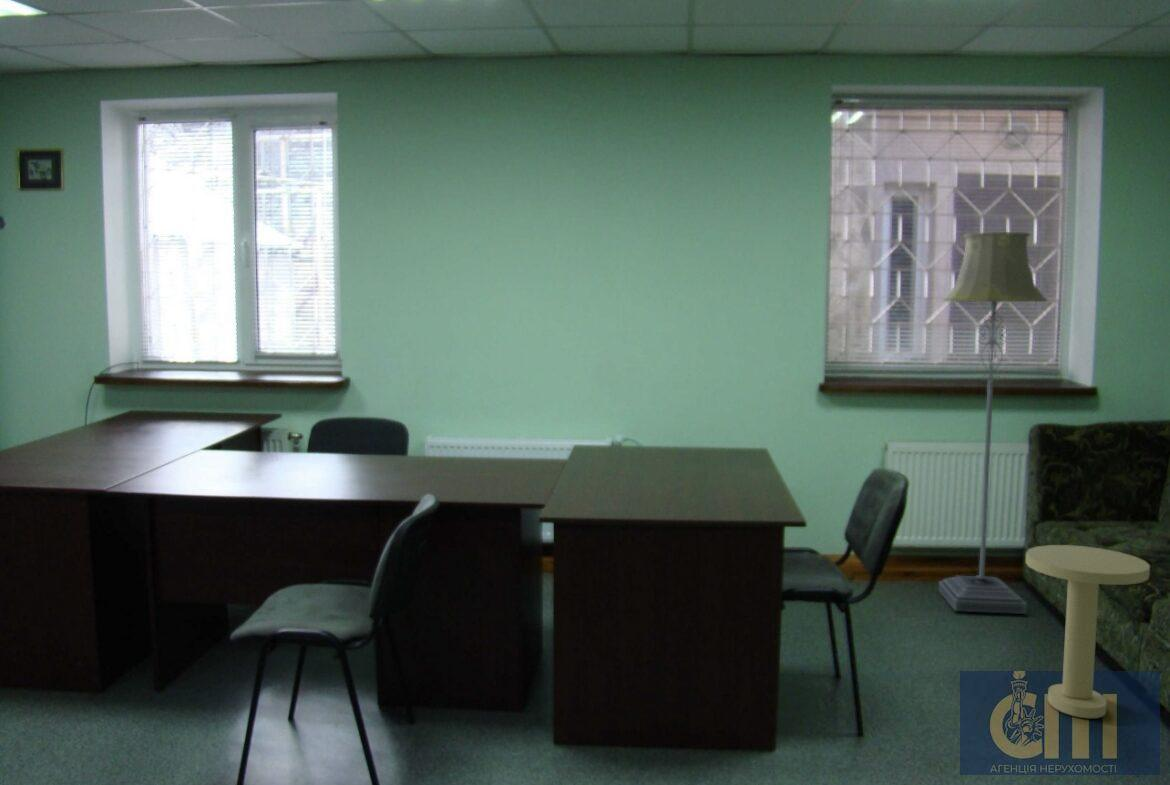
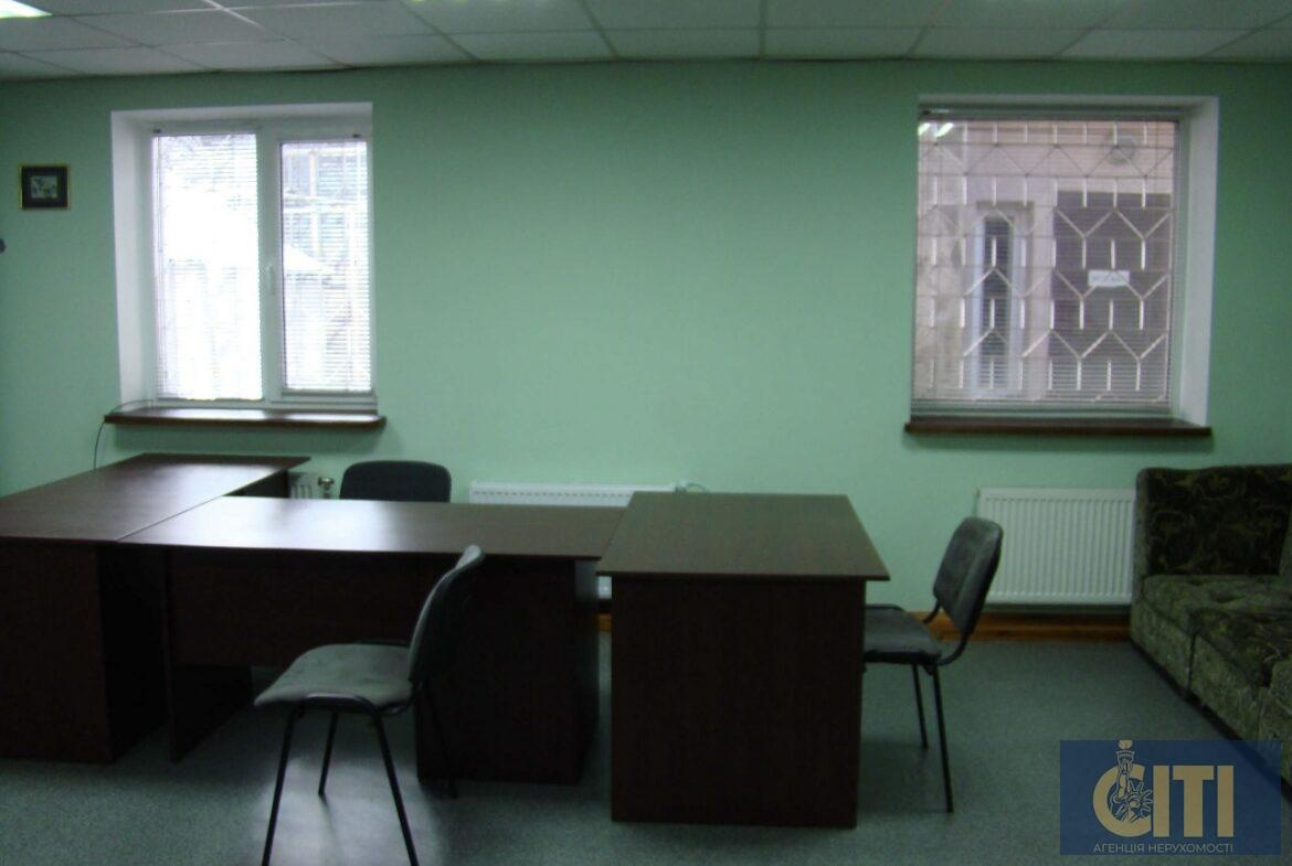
- side table (1082, 632)
- floor lamp (988, 421)
